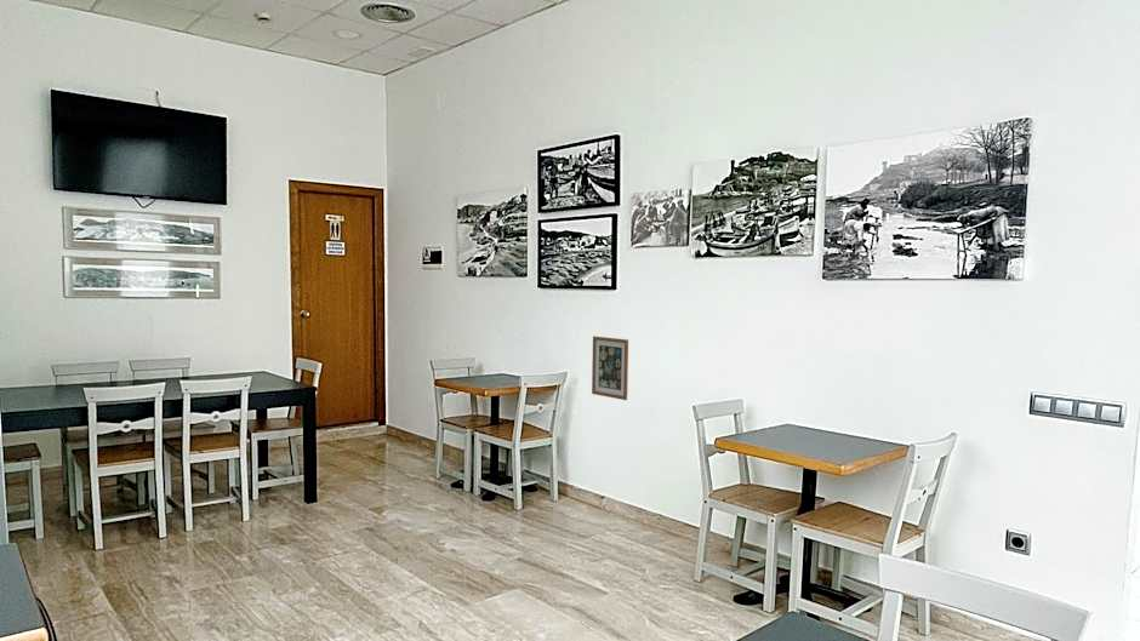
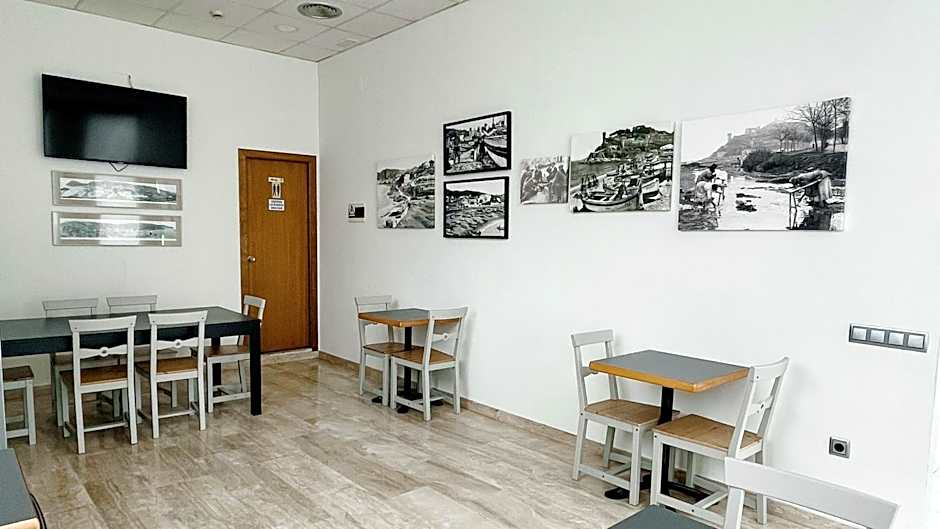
- wall art (609, 367)
